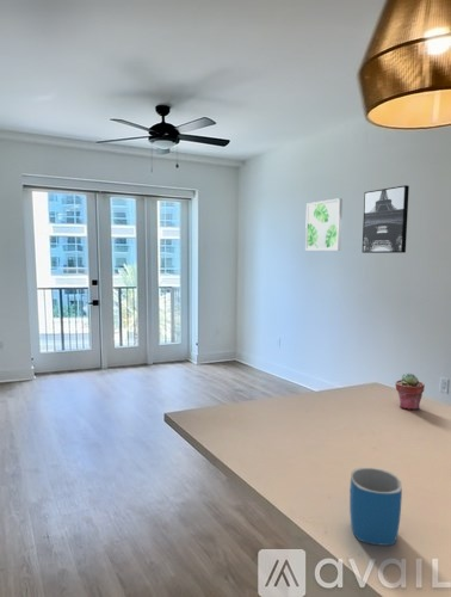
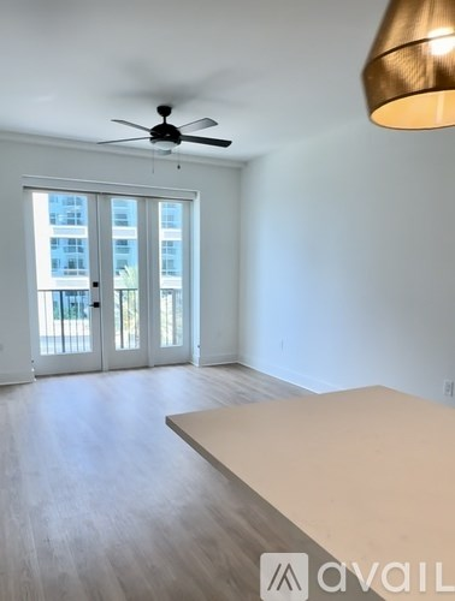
- potted succulent (409, 389)
- mug (372, 499)
- wall art (383, 221)
- wall art (322, 226)
